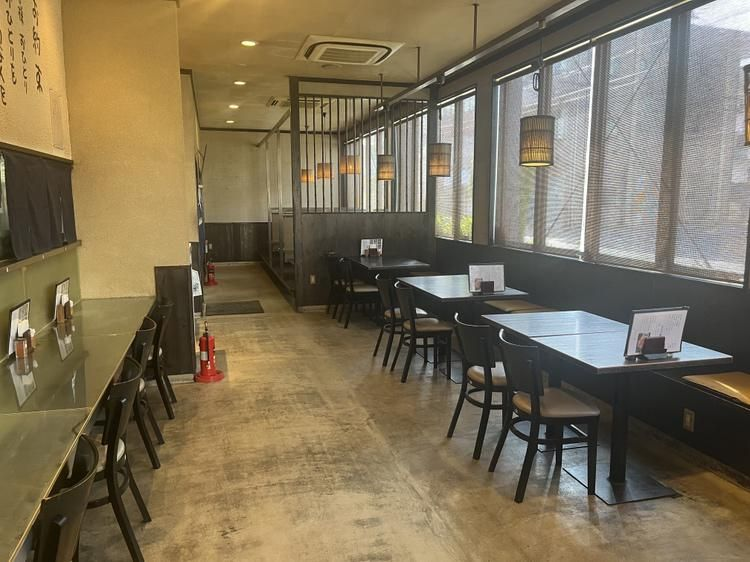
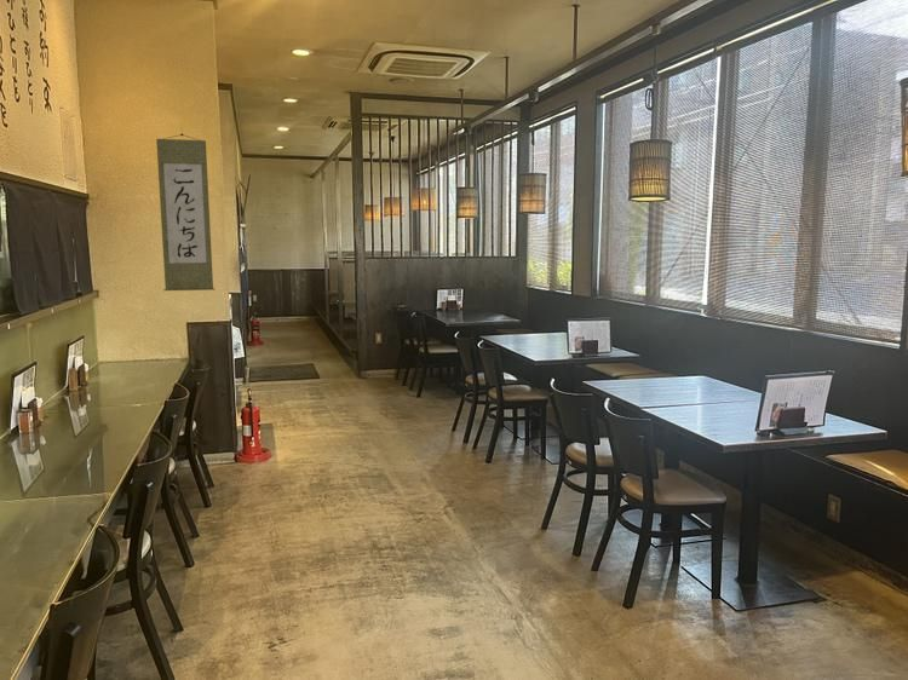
+ wall scroll (185, 213)
